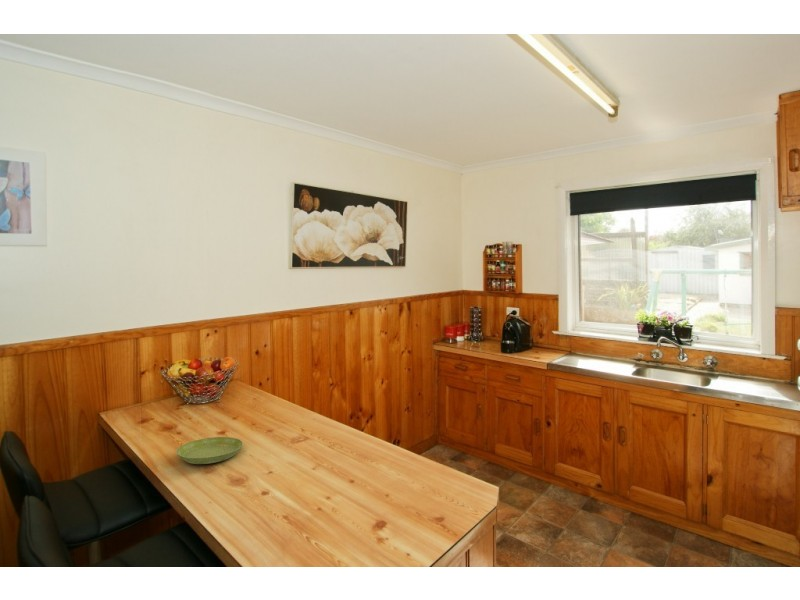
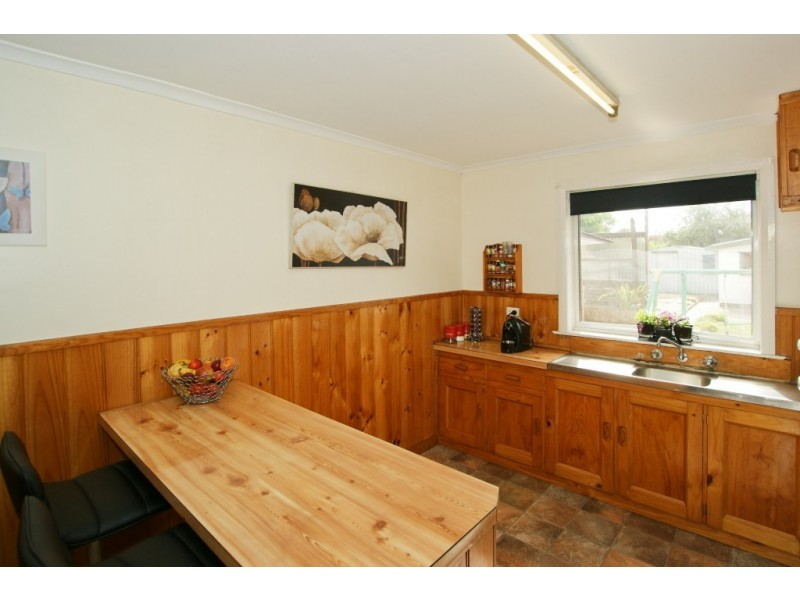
- saucer (210, 451)
